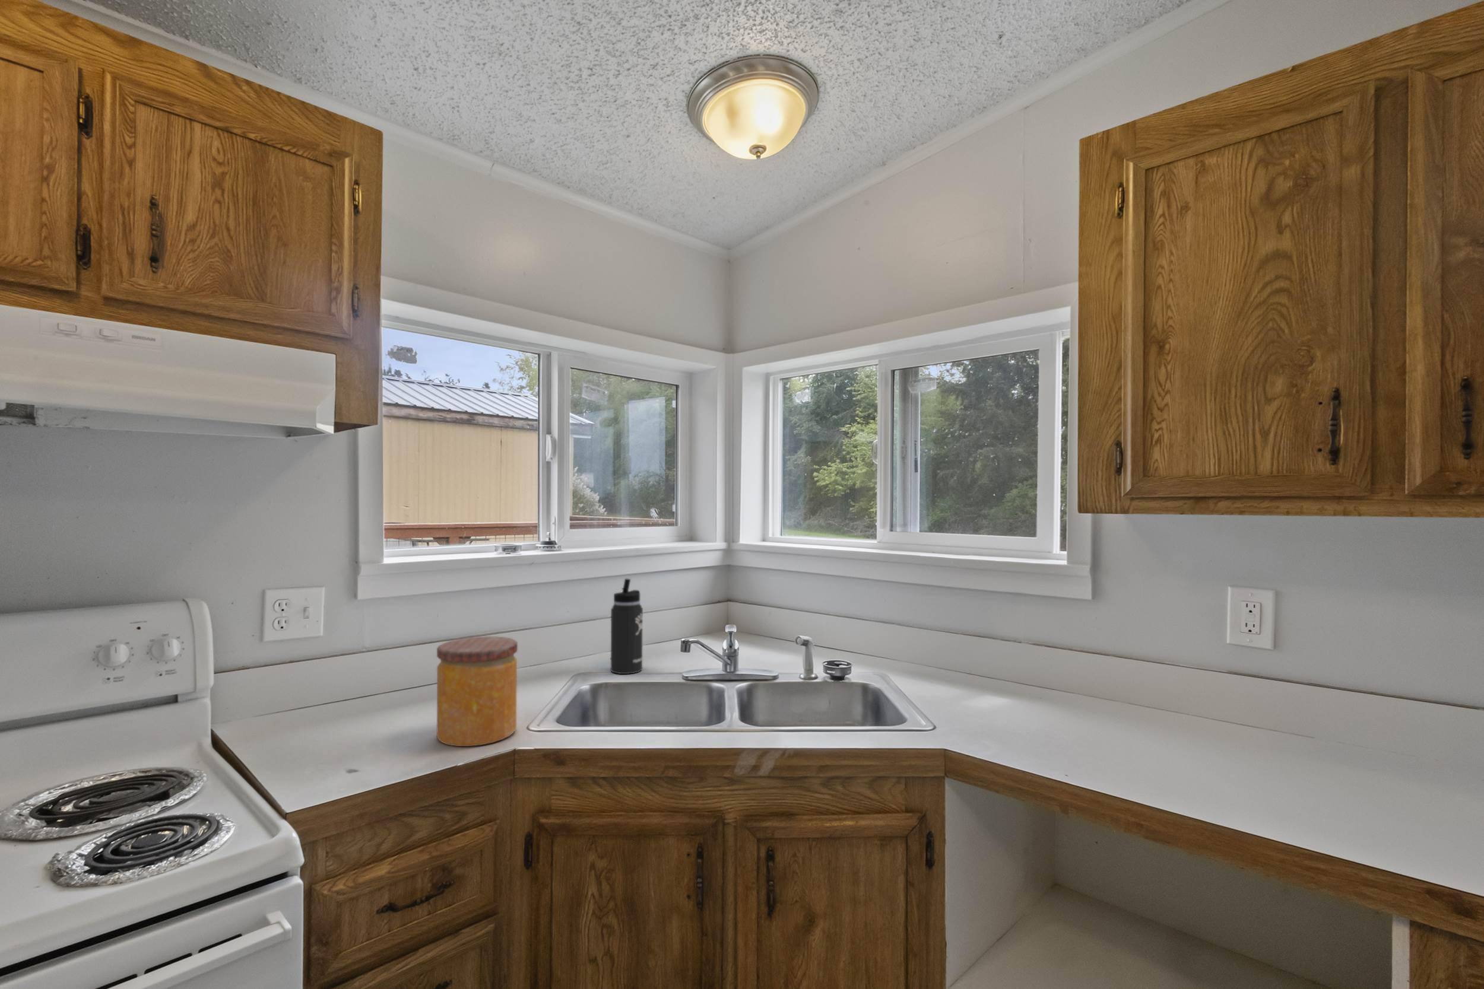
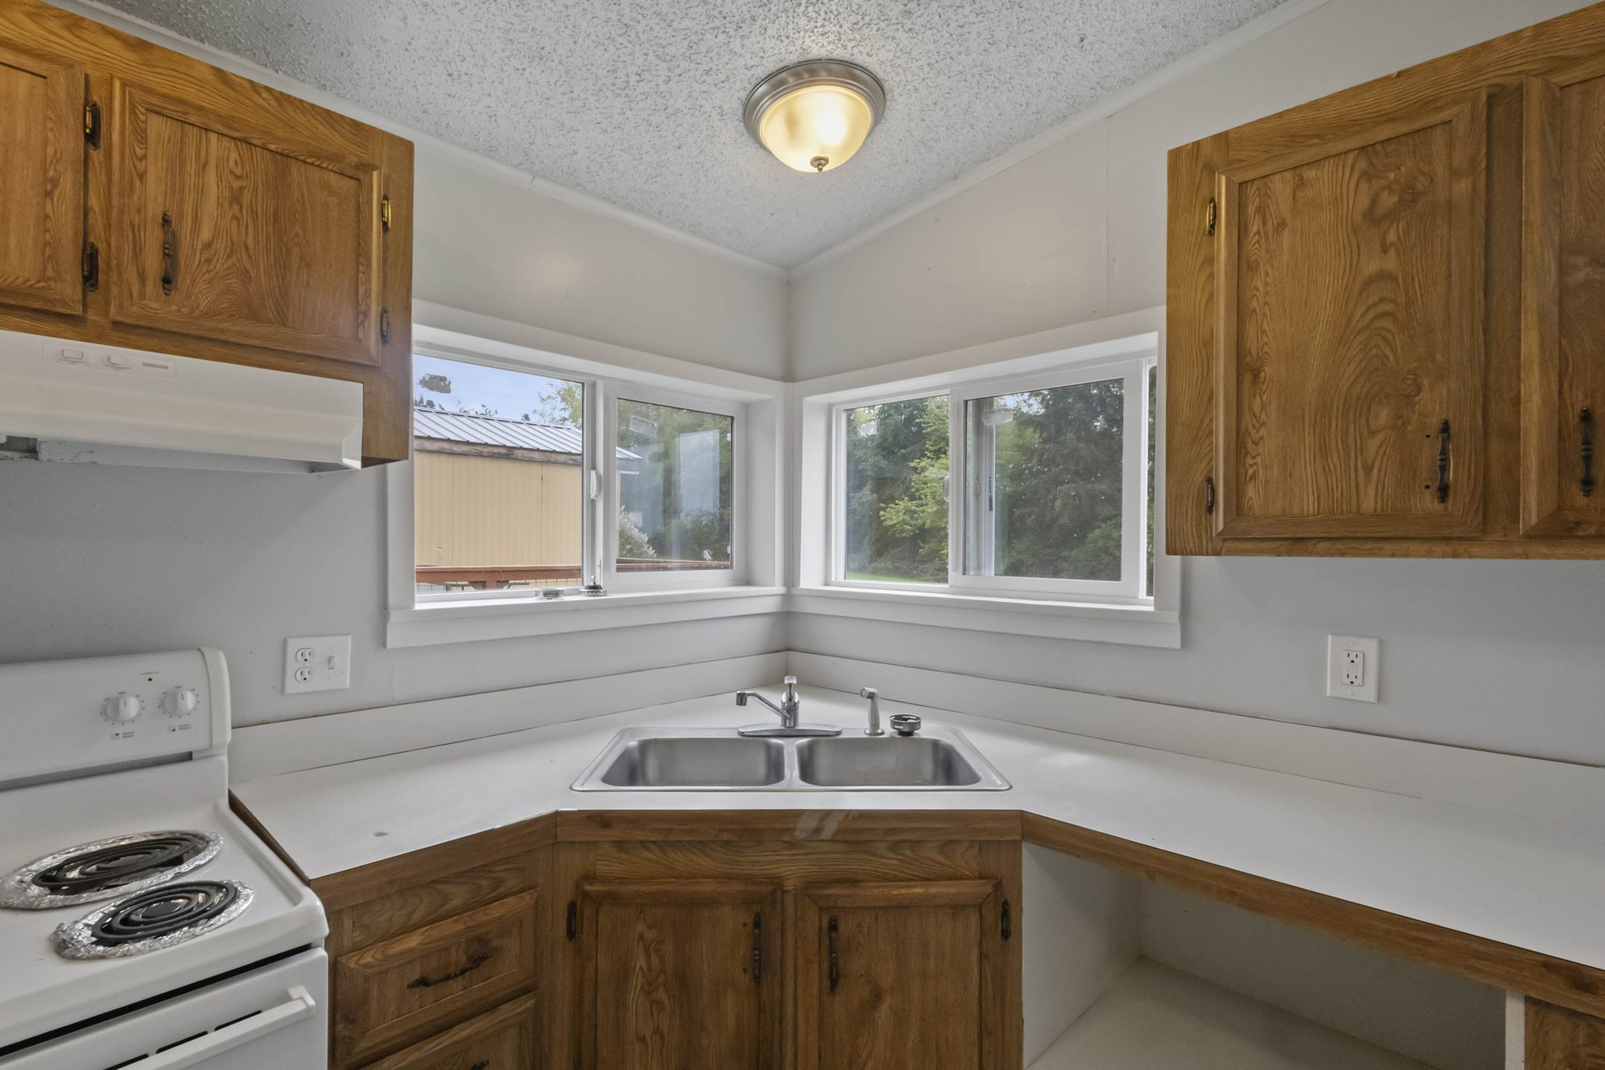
- thermos bottle (628, 624)
- jar (477, 688)
